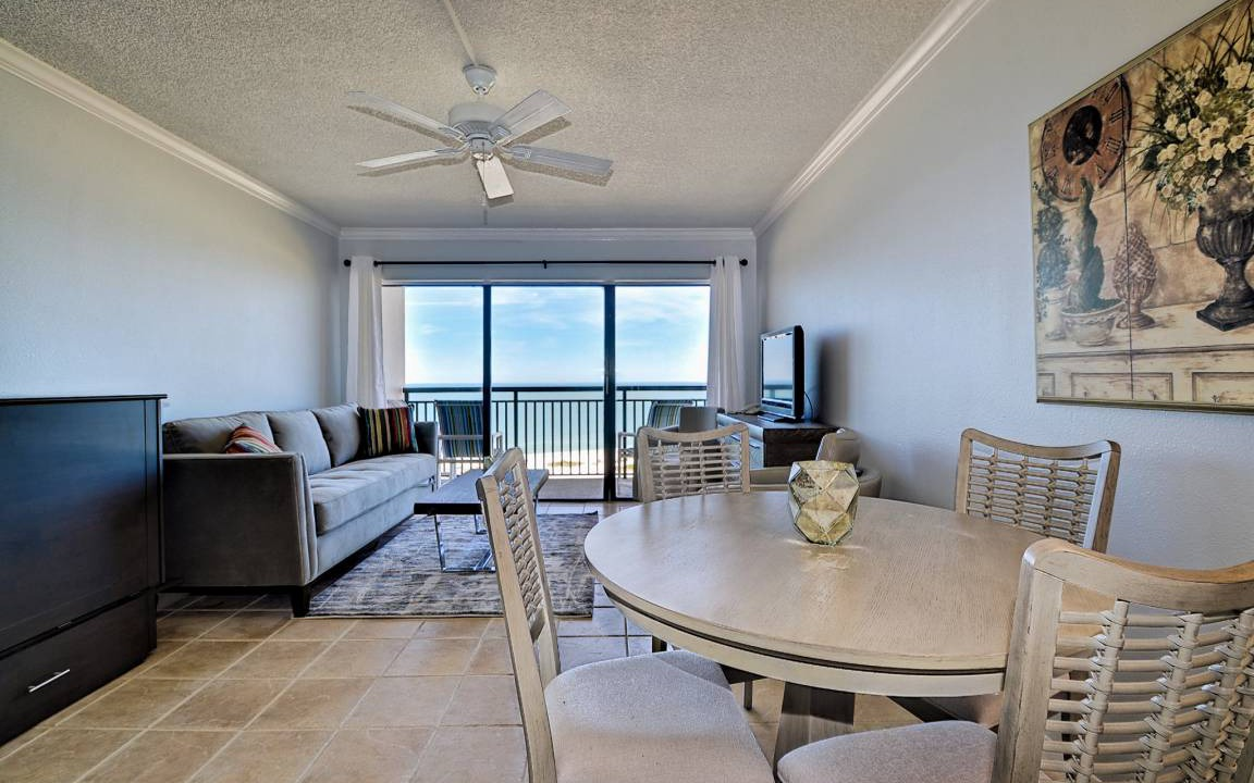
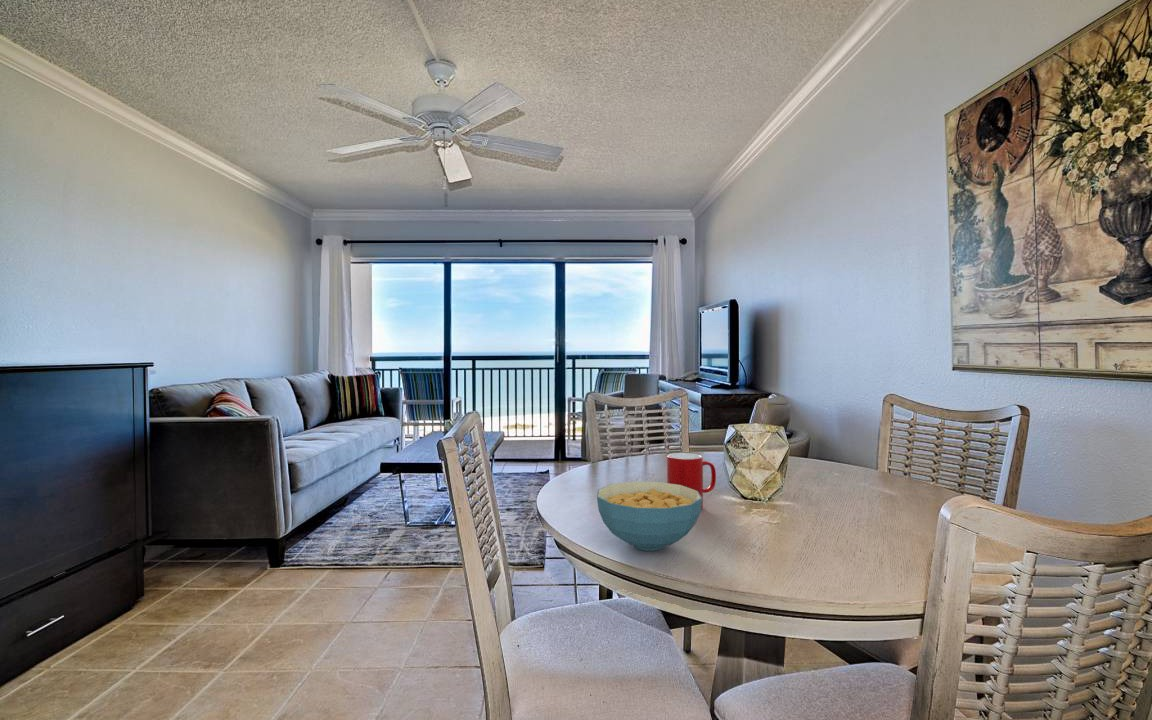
+ cereal bowl (648, 519)
+ cup (692, 481)
